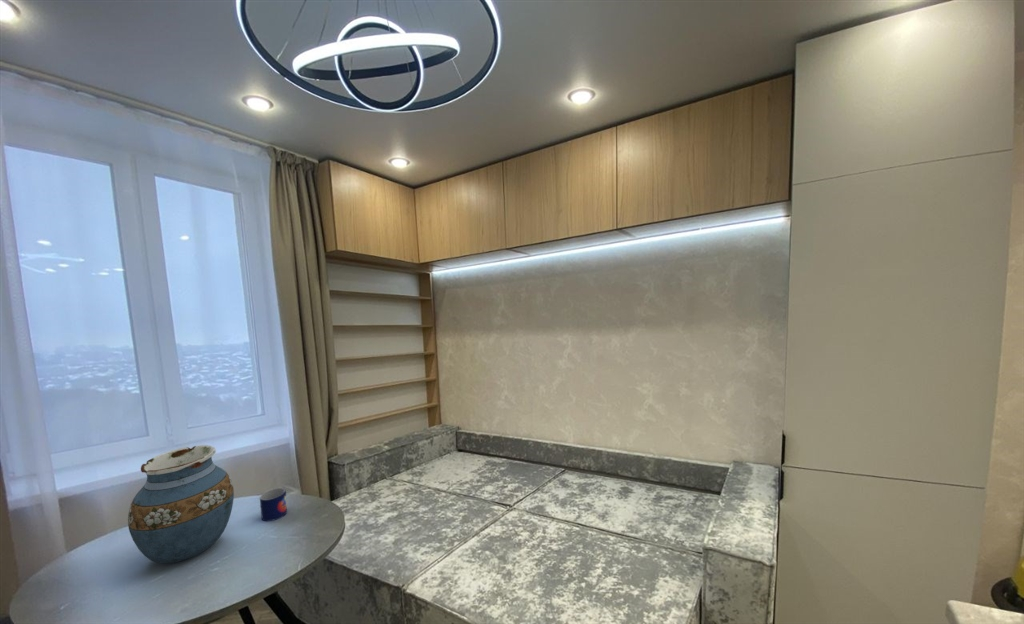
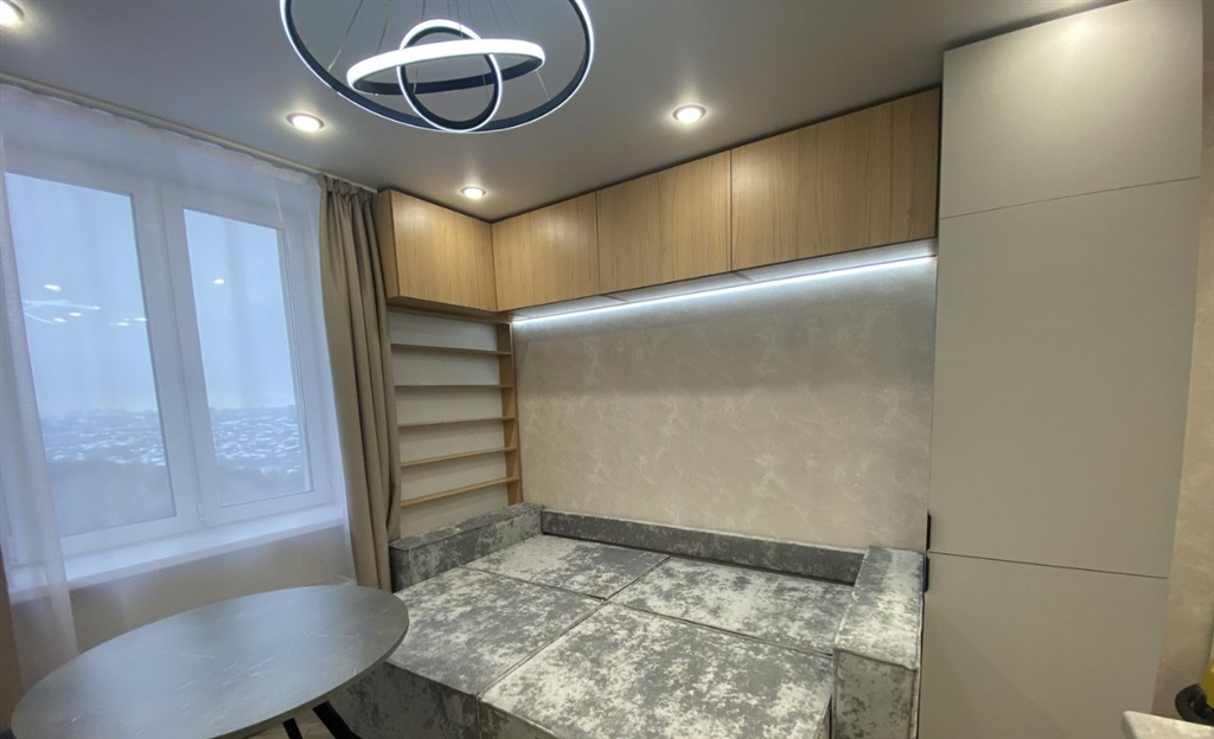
- mug (276, 501)
- vase (184, 503)
